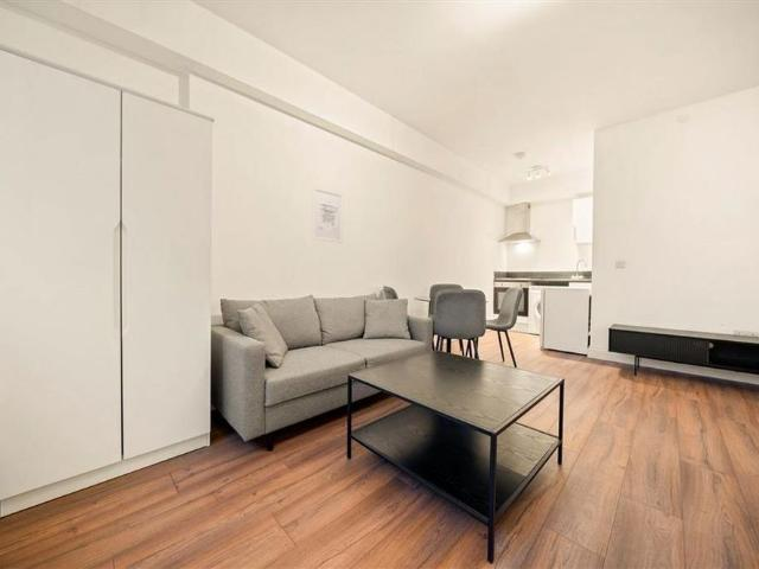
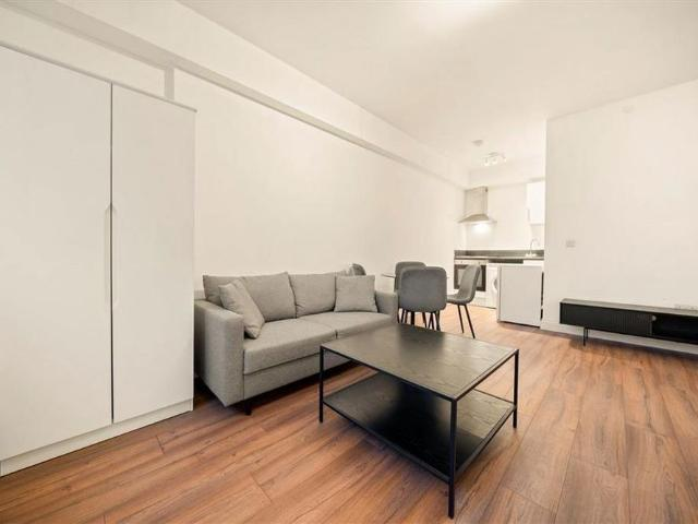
- wall art (327, 216)
